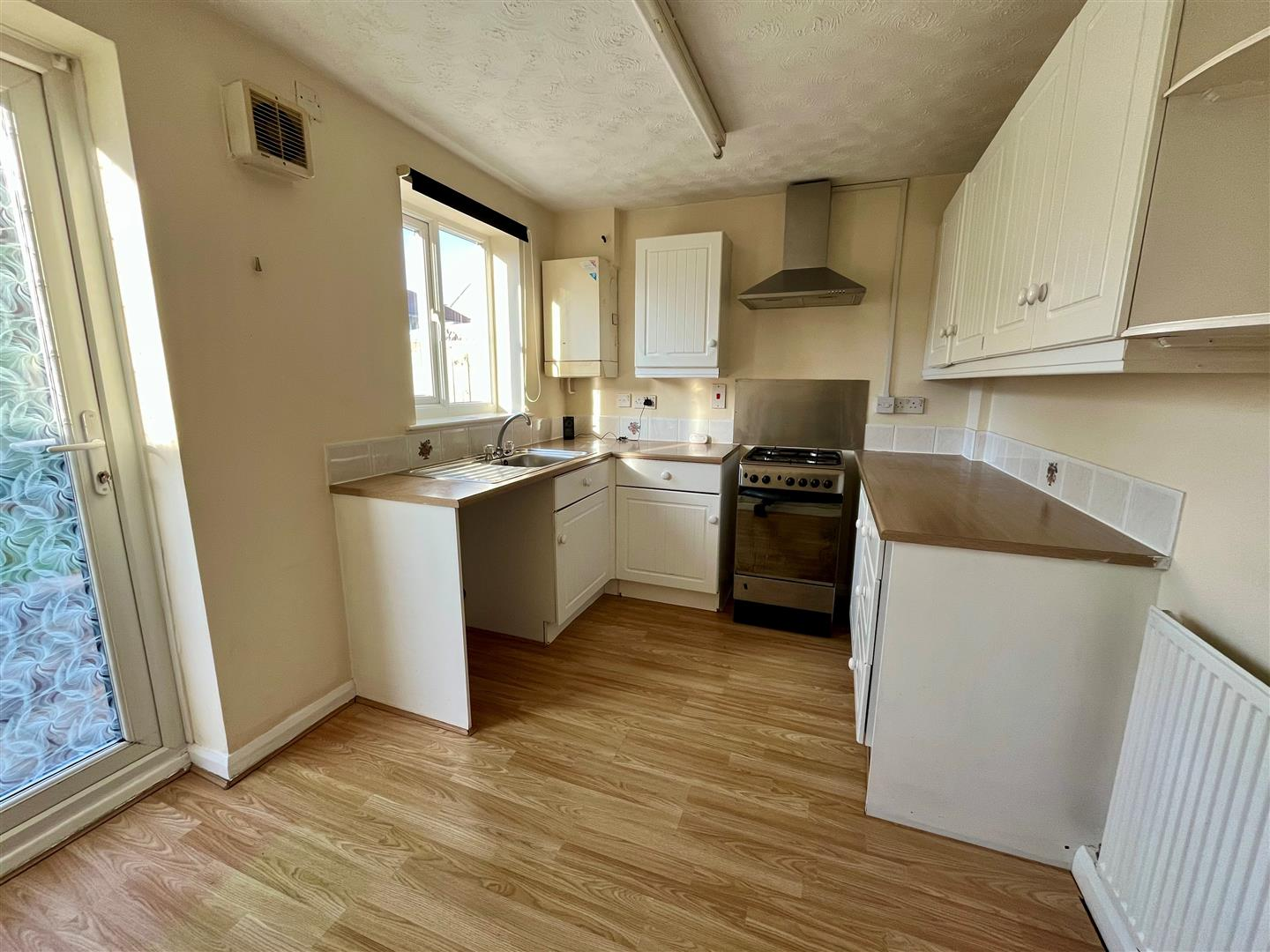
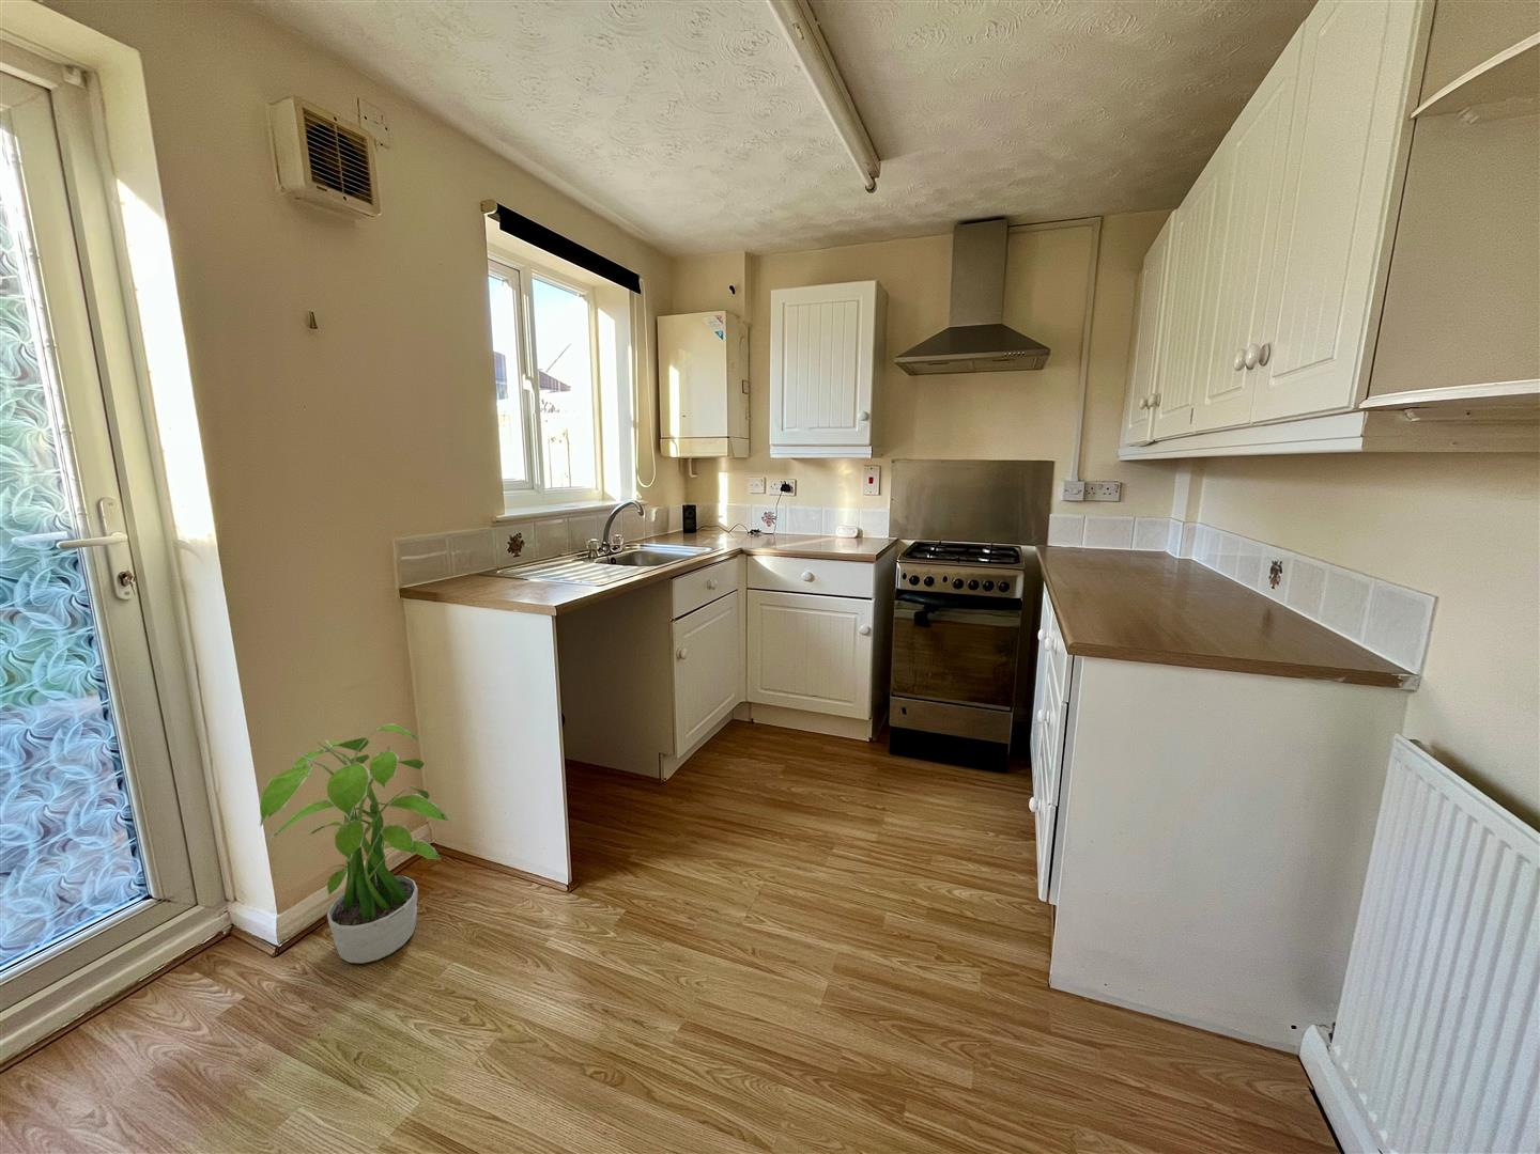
+ potted plant (358, 850)
